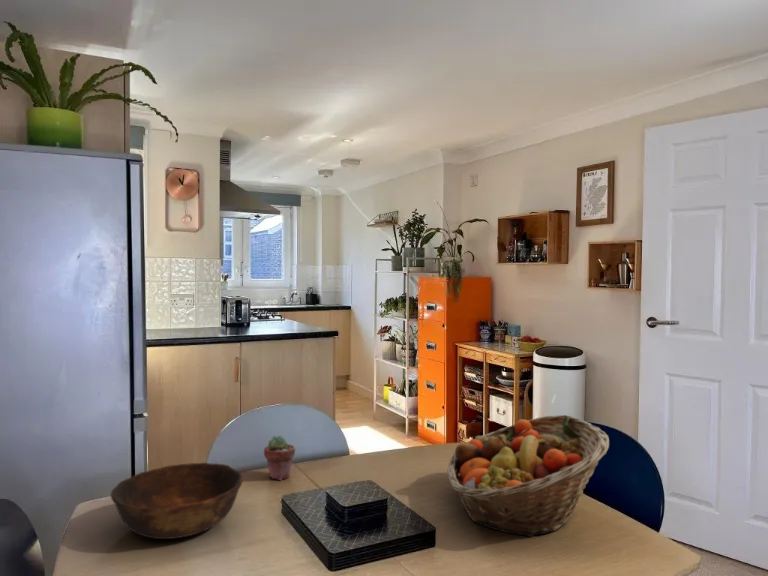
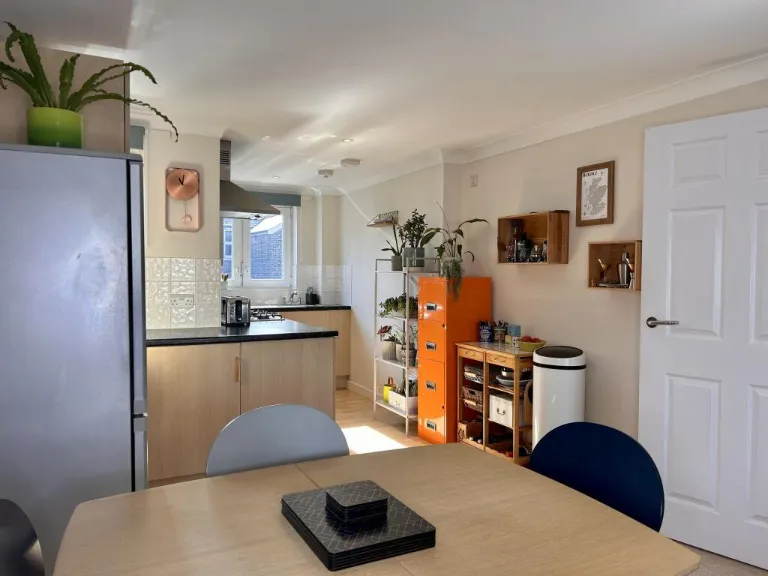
- bowl (180, 503)
- potted succulent (279, 455)
- fruit basket (524, 466)
